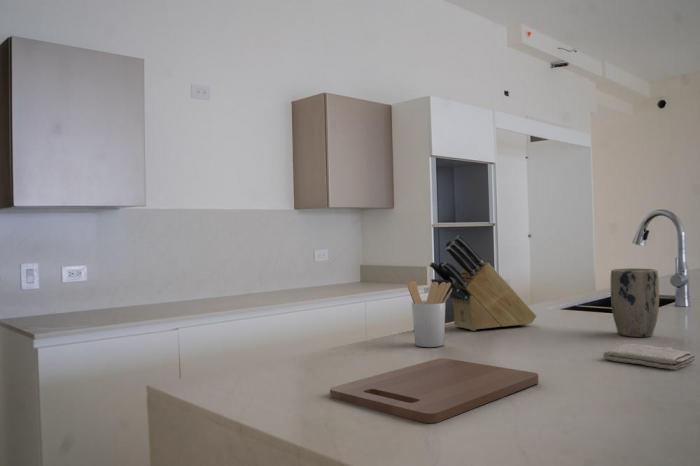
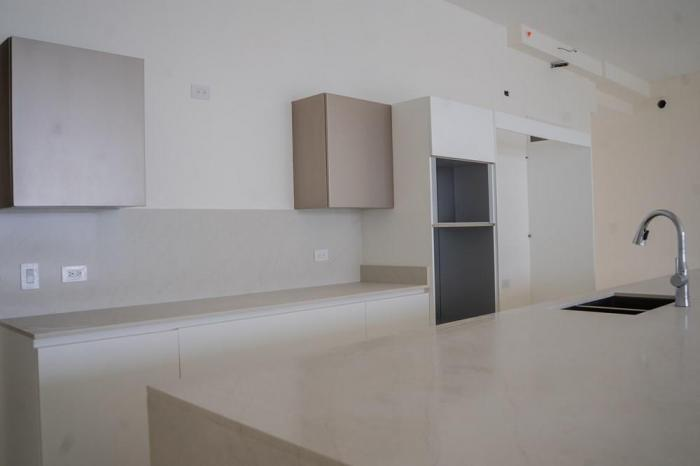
- utensil holder (432, 311)
- knife block (482, 281)
- washcloth (648, 355)
- plant pot (634, 302)
- cutting board (437, 385)
